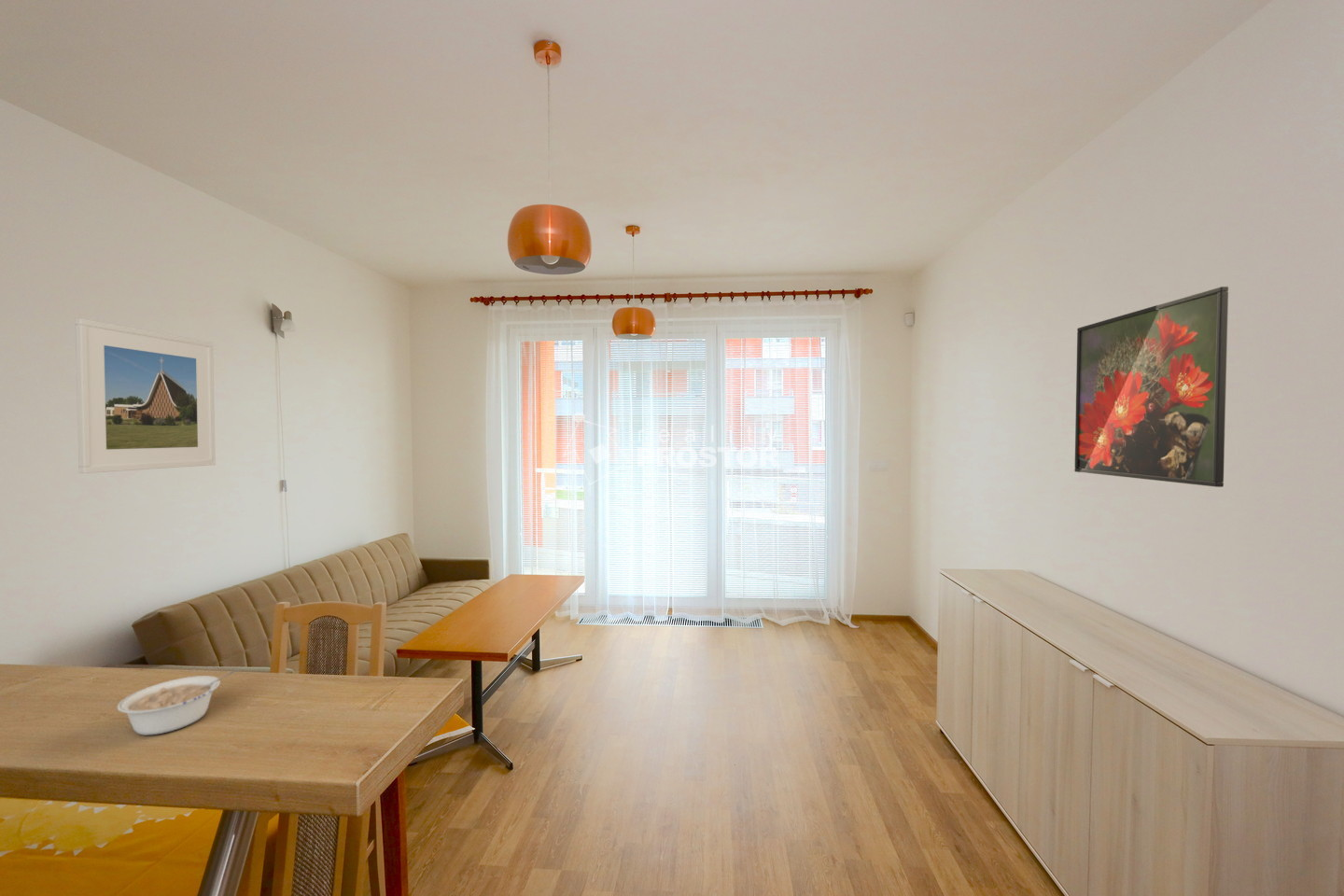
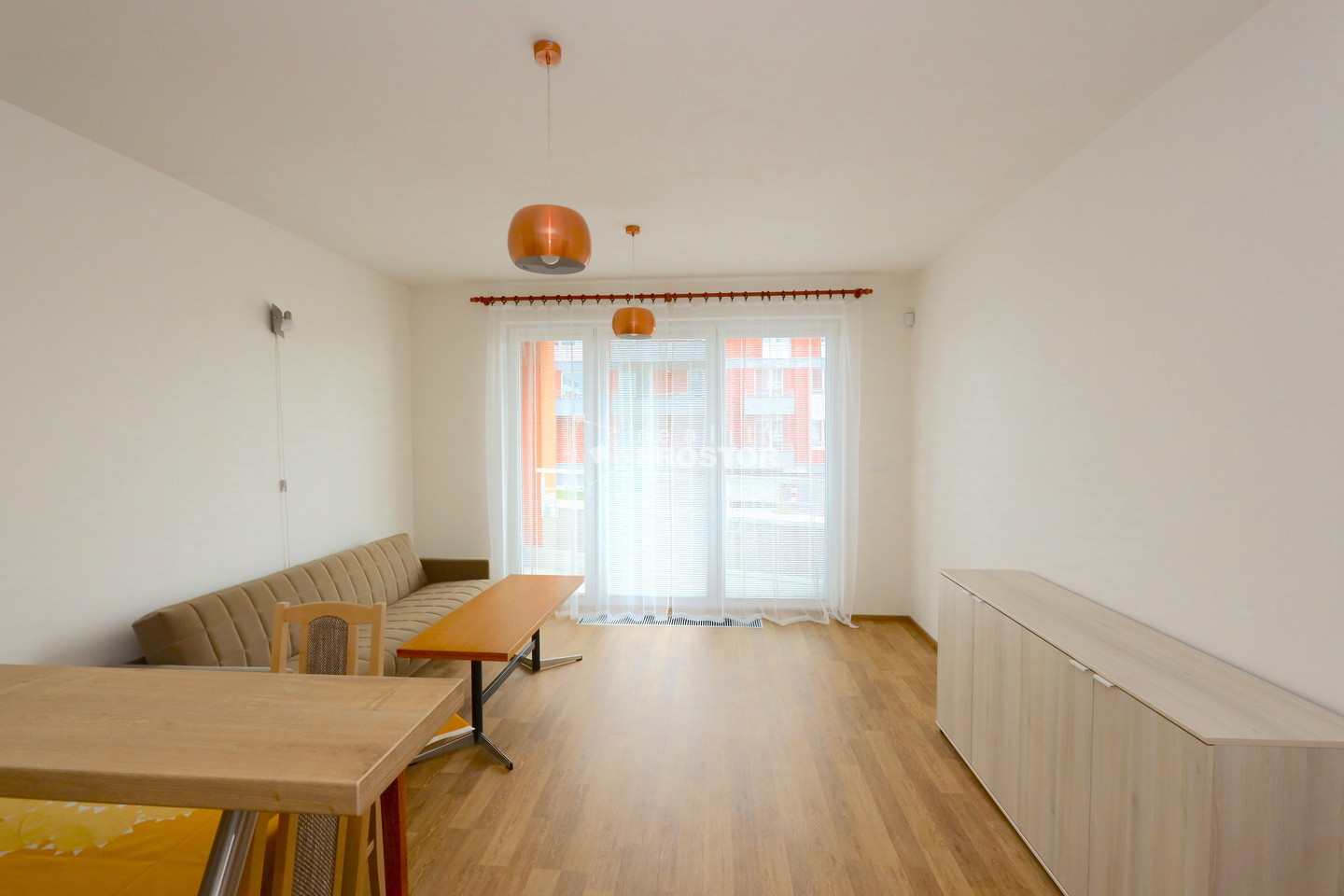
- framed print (153, 399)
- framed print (1138, 394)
- legume (175, 702)
